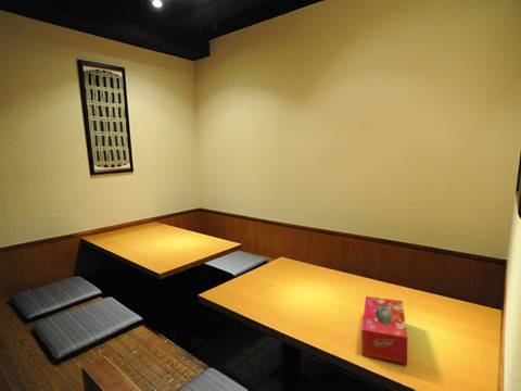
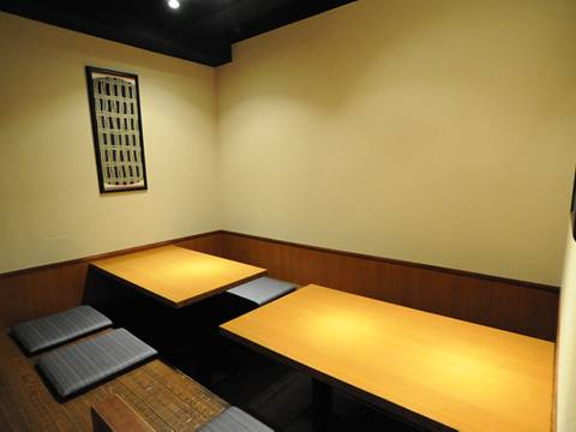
- tissue box (383, 325)
